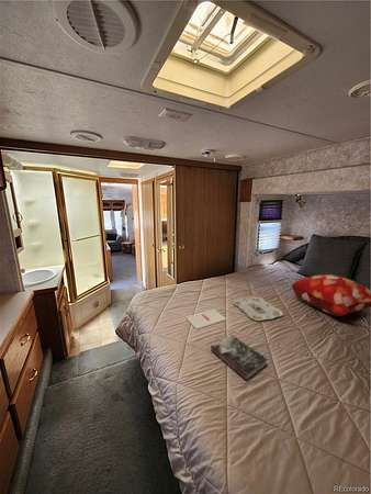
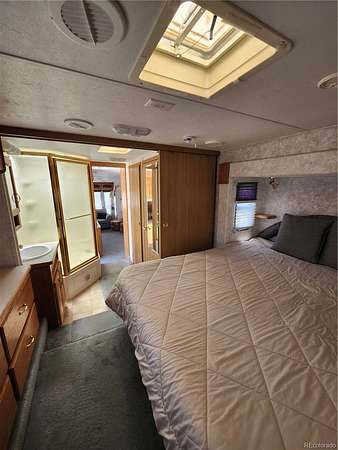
- serving tray (256, 307)
- decorative pillow (334, 292)
- book (237, 355)
- magazine (205, 317)
